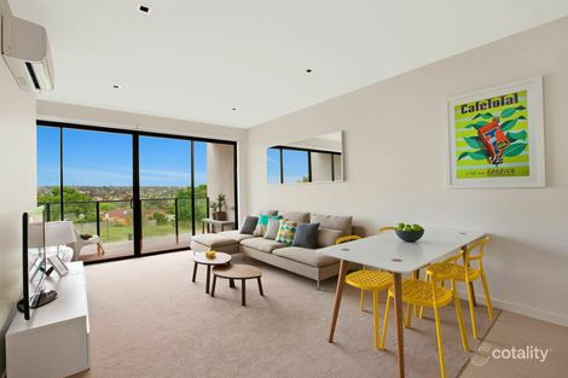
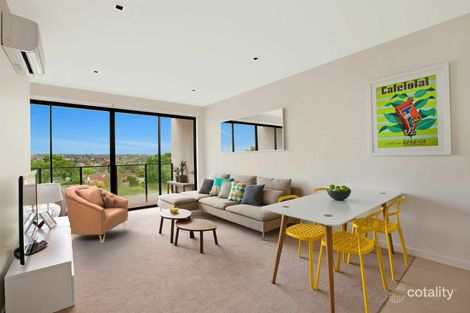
+ armchair (96, 210)
